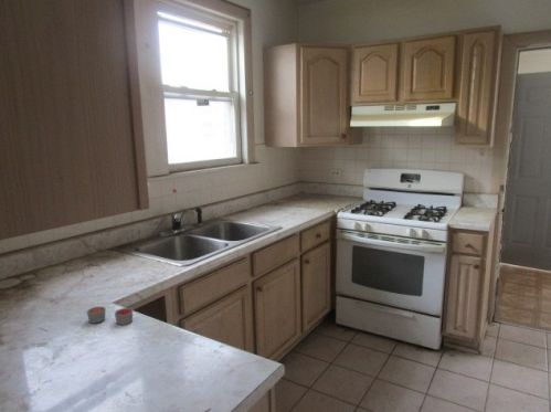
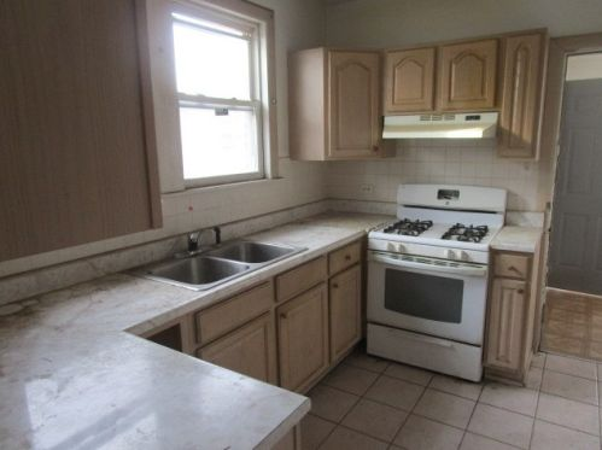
- candle (115, 315)
